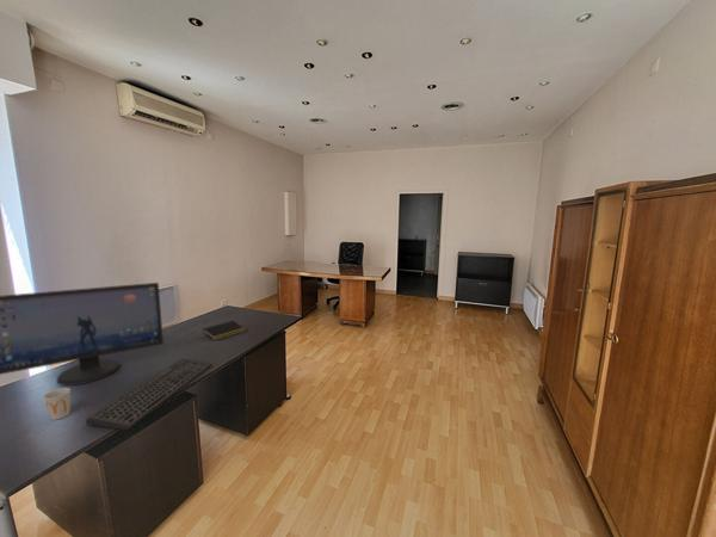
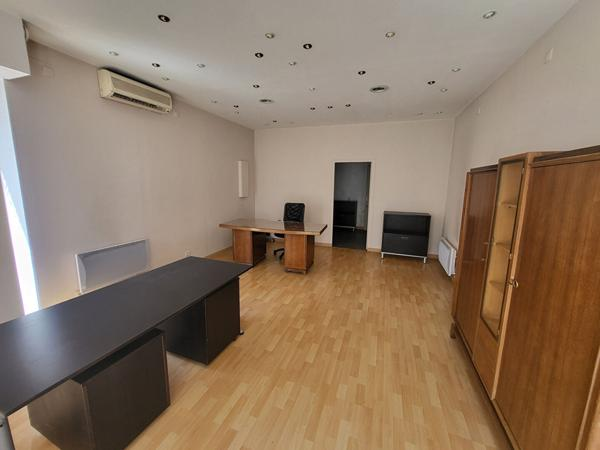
- keyboard (160, 387)
- notepad (224, 329)
- cup (58, 403)
- computer monitor (85, 332)
